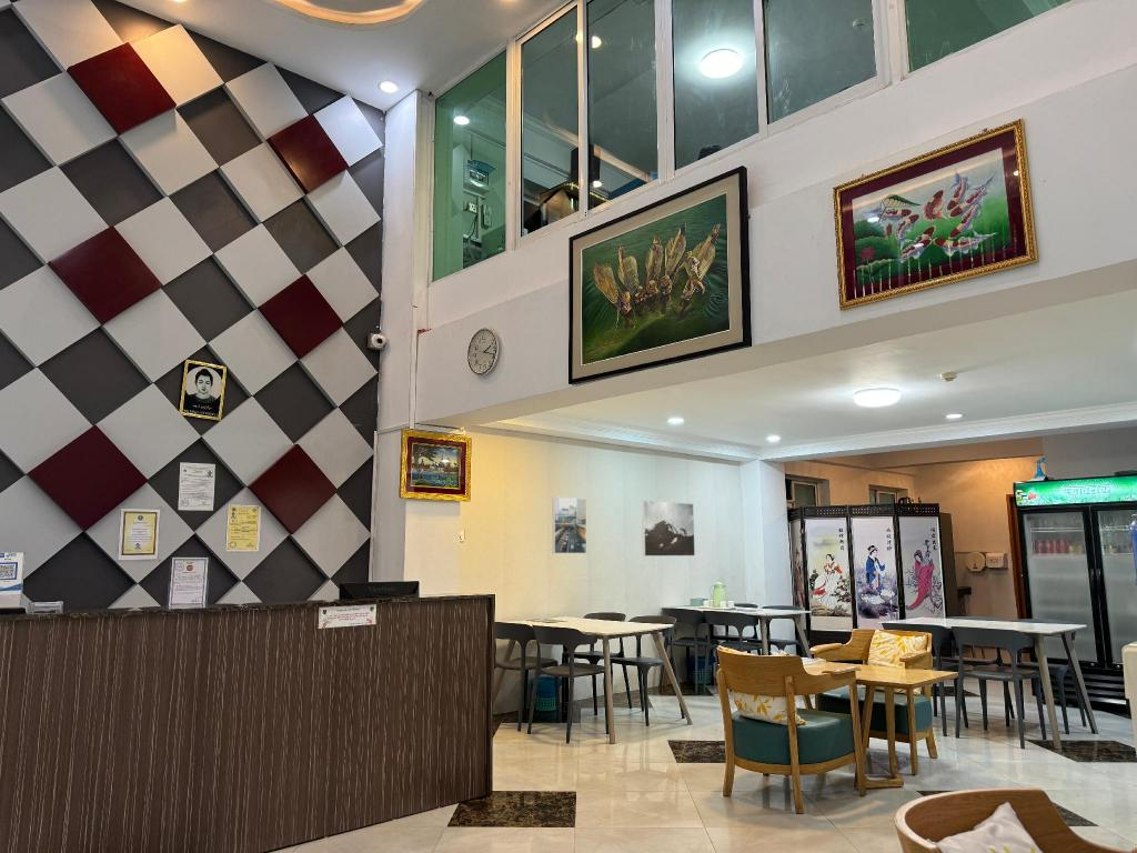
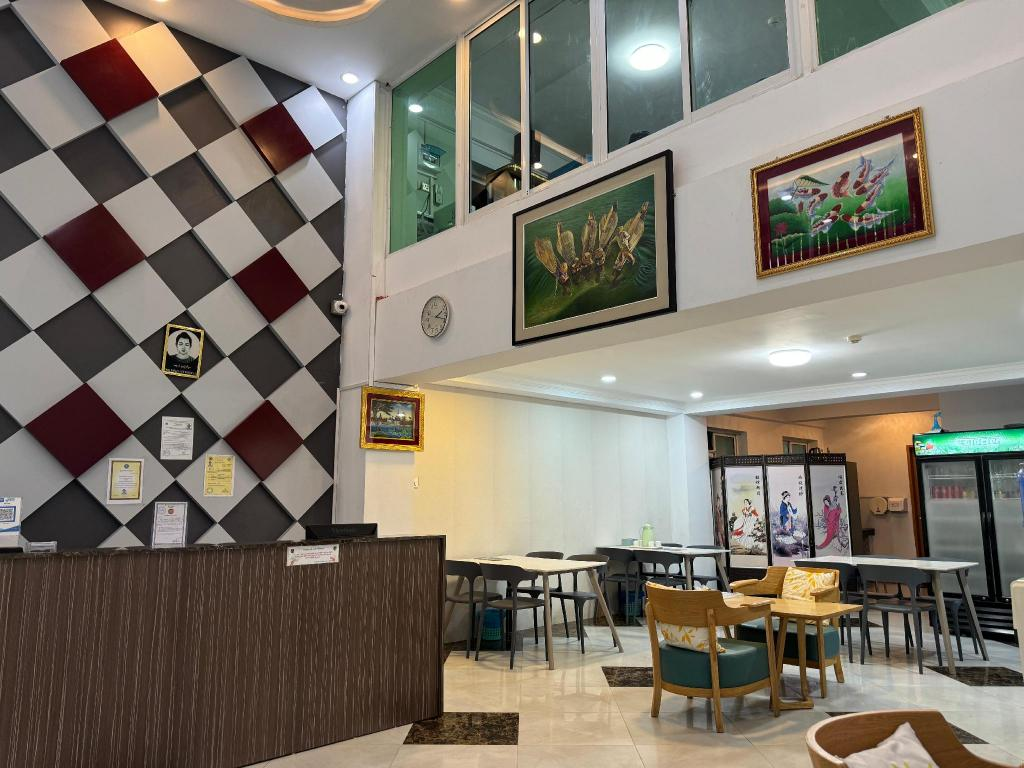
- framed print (570, 525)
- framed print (668, 529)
